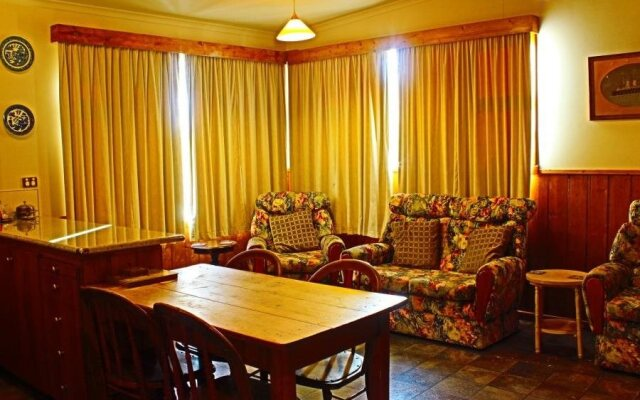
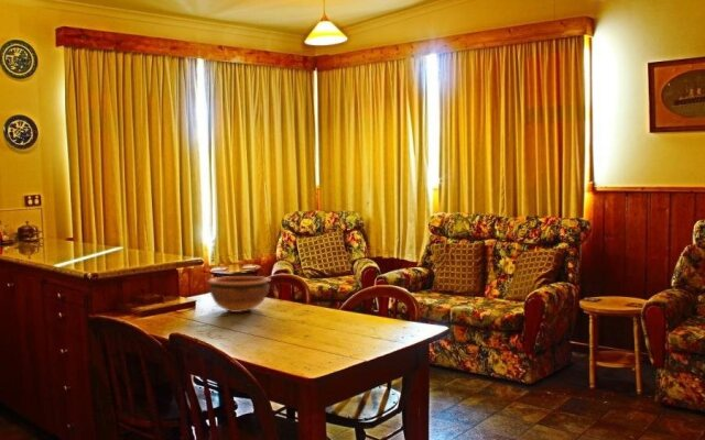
+ bowl (239, 294)
